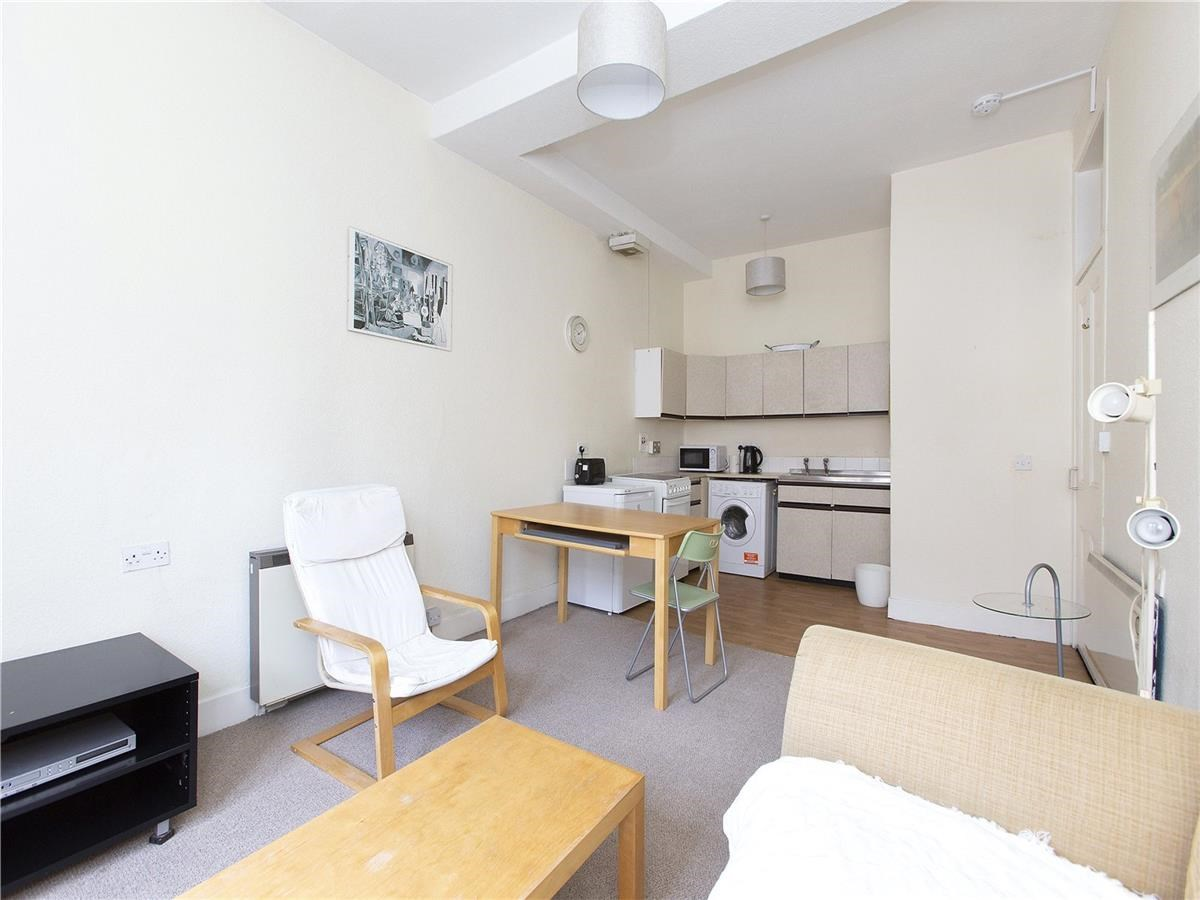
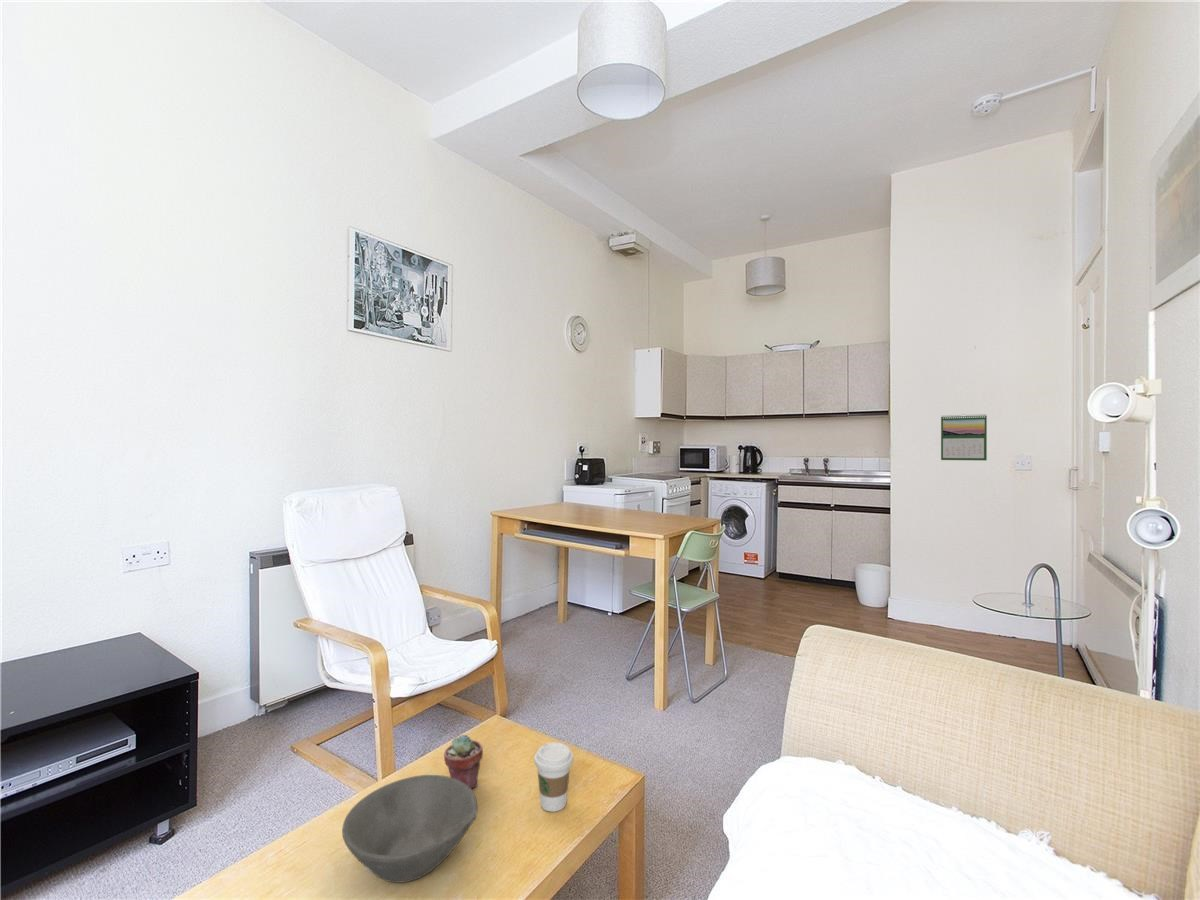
+ potted succulent (463, 759)
+ bowl (412, 835)
+ coffee cup (553, 777)
+ calendar (963, 437)
